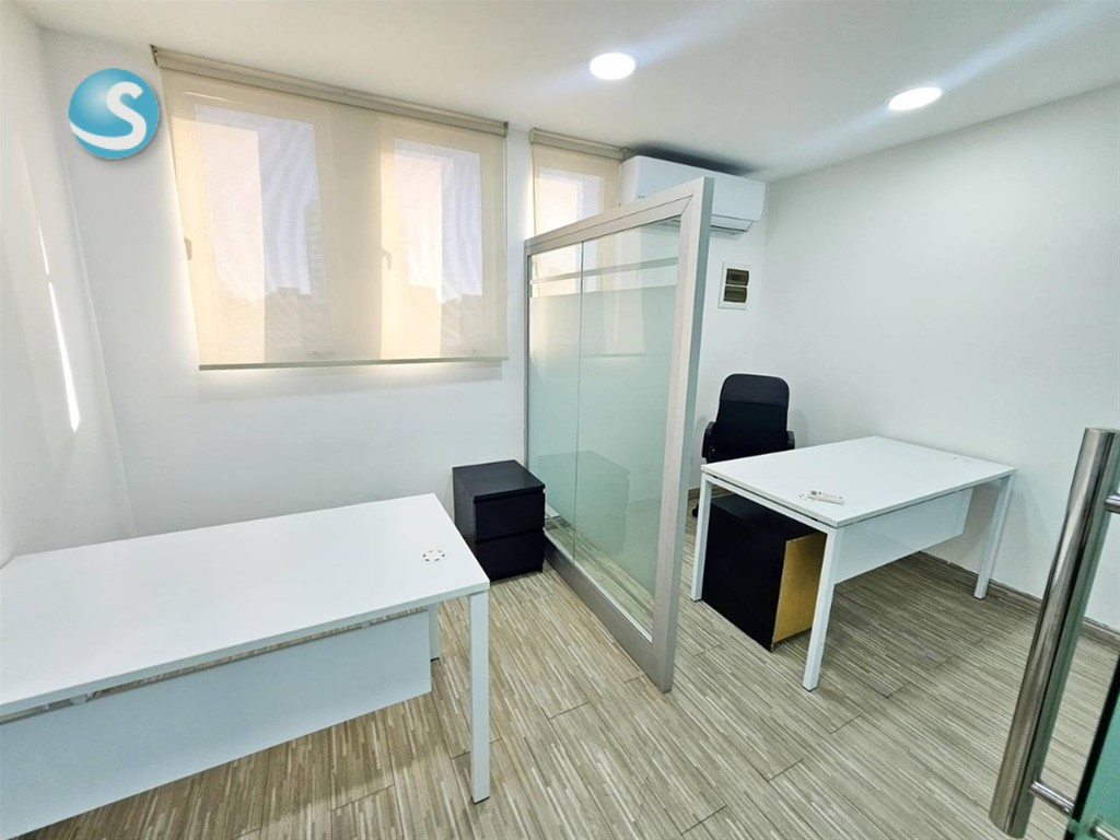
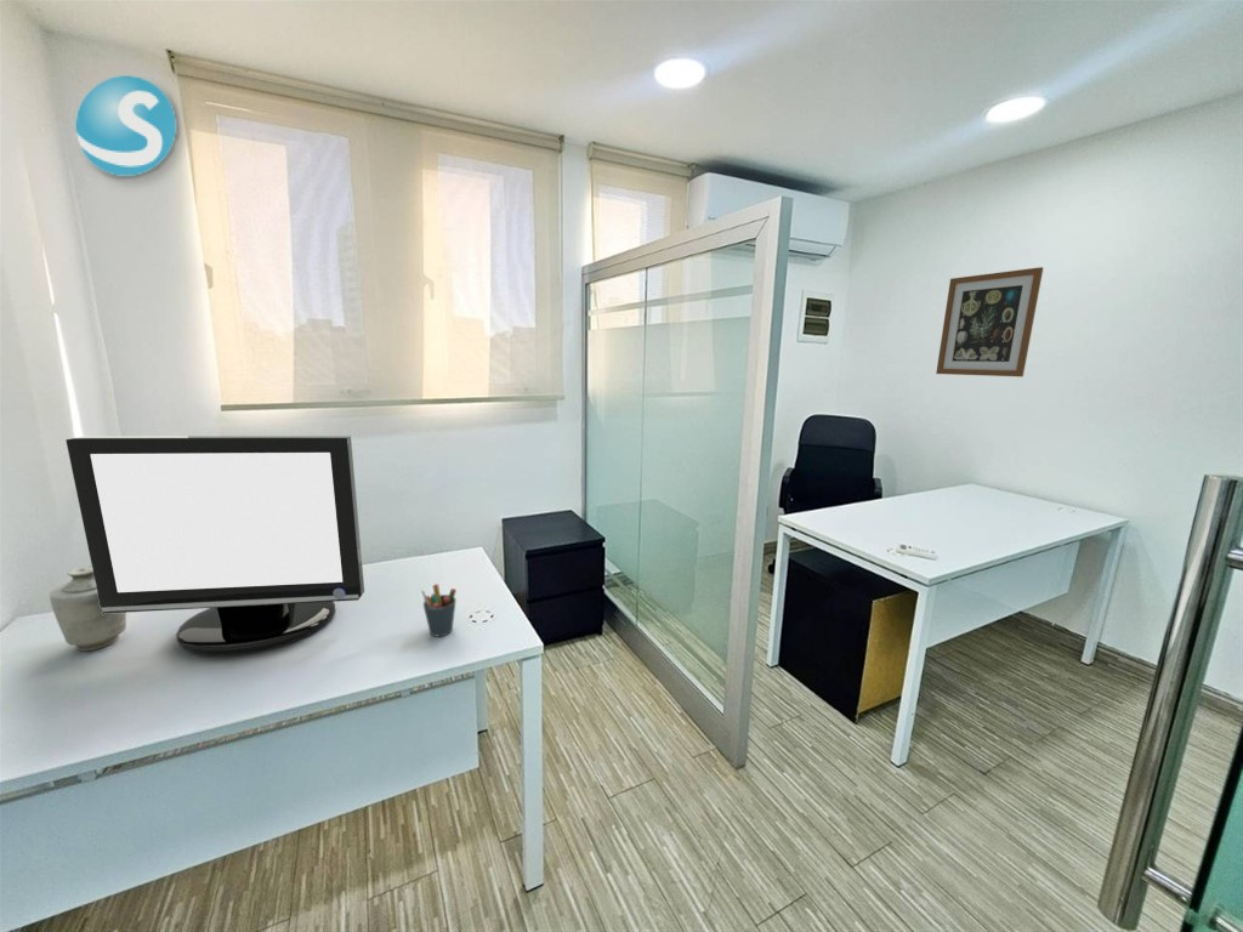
+ monitor (249, 533)
+ wall art (984, 325)
+ vase (91, 606)
+ pen holder (439, 608)
